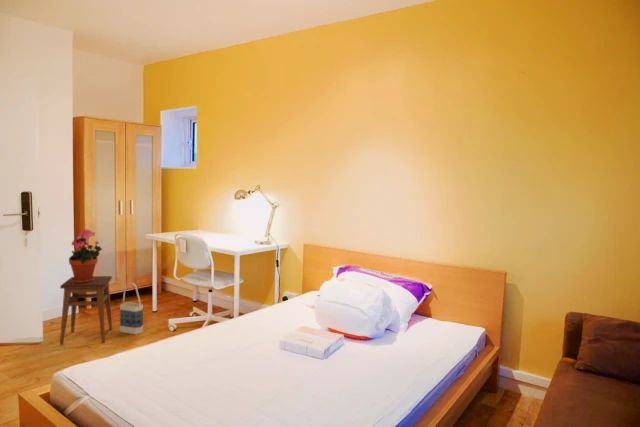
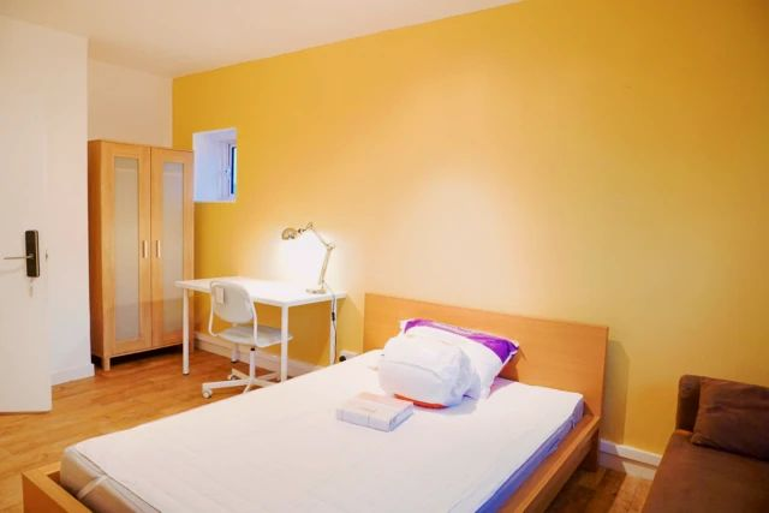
- bag (131, 307)
- potted plant (84, 255)
- stool (87, 305)
